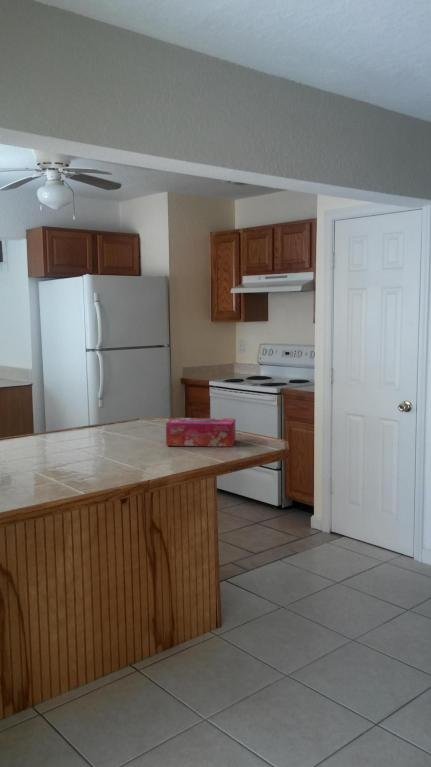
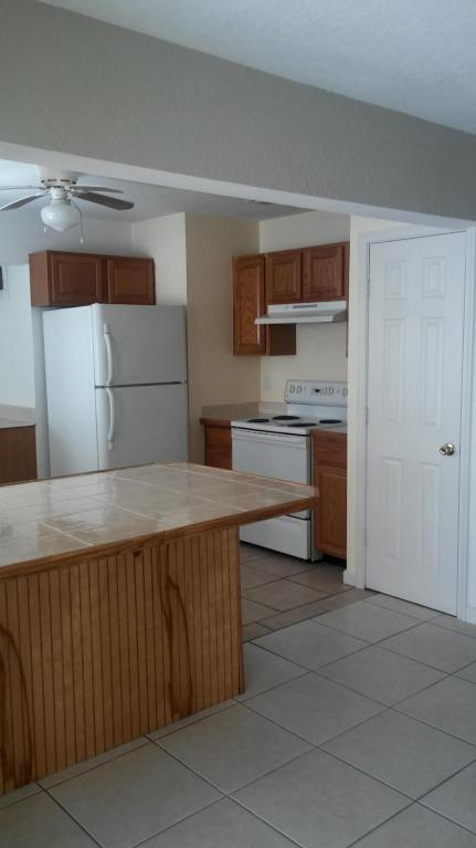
- tissue box (201, 431)
